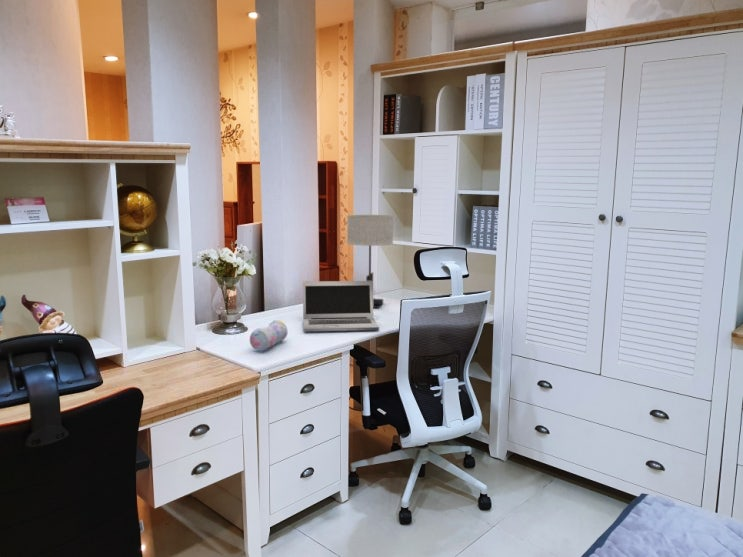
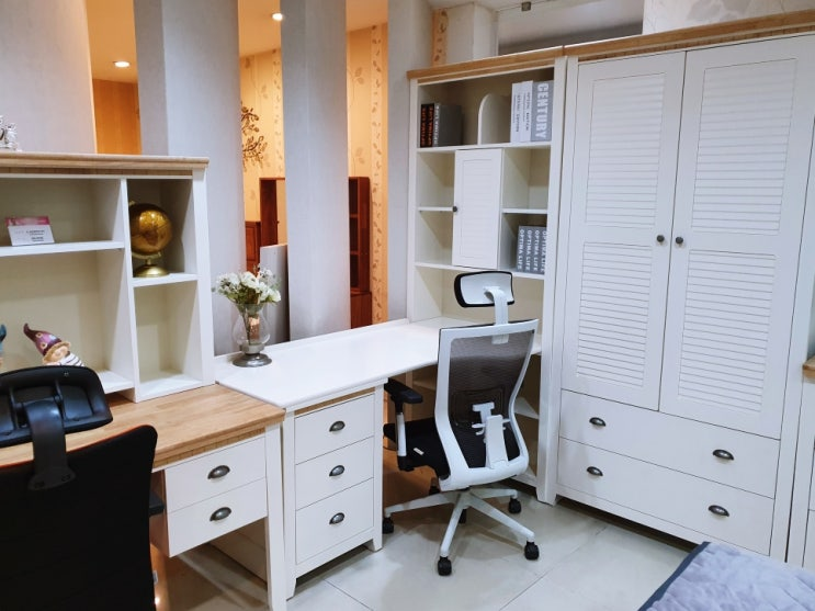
- table lamp (369, 261)
- laptop (339, 305)
- pencil case (269, 335)
